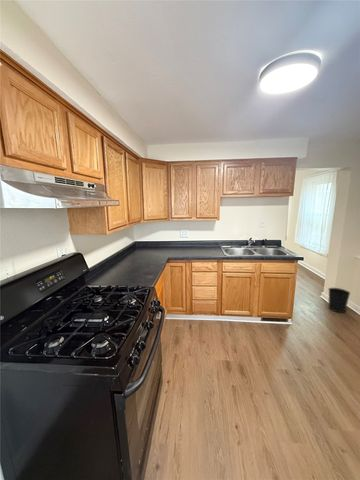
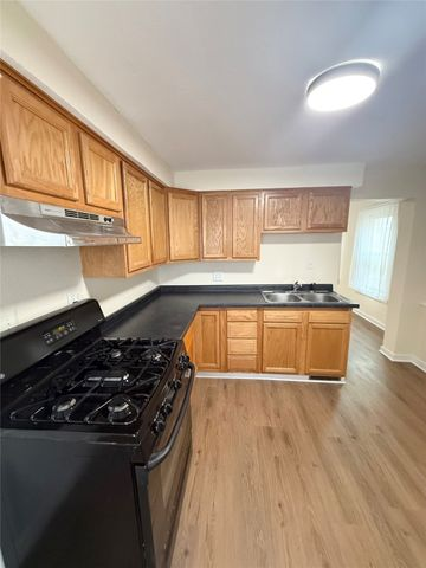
- wastebasket (337, 300)
